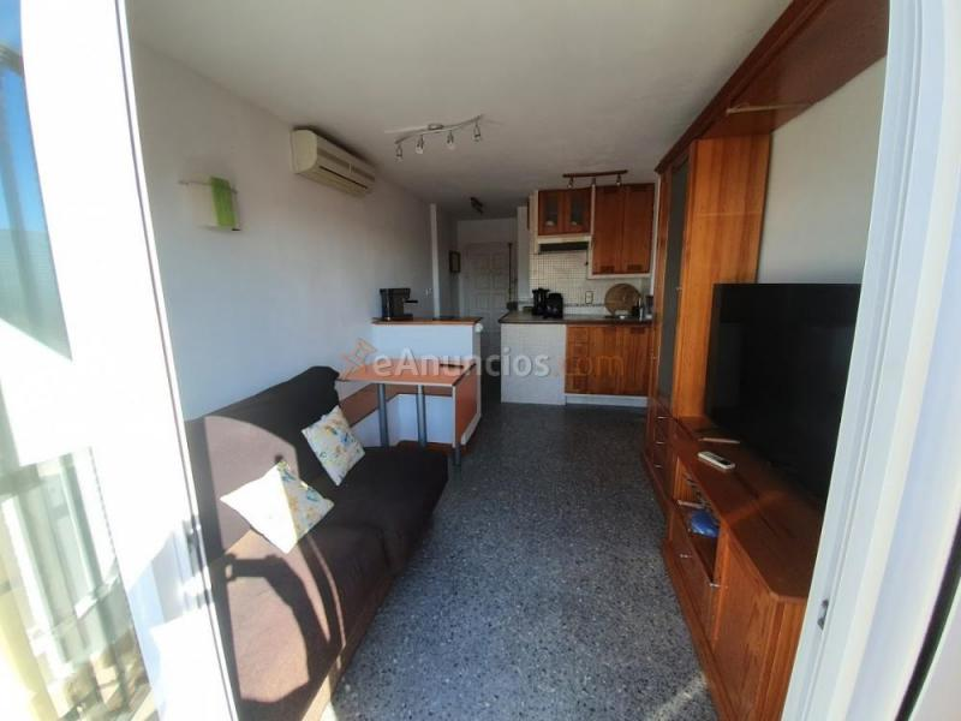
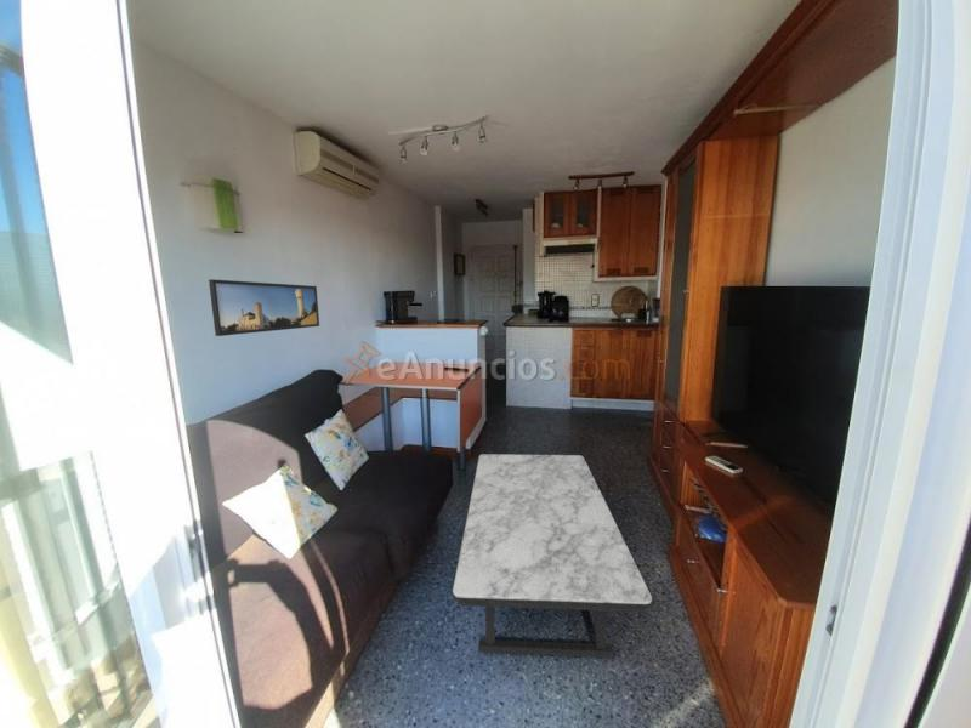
+ coffee table (536, 540)
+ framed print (273, 307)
